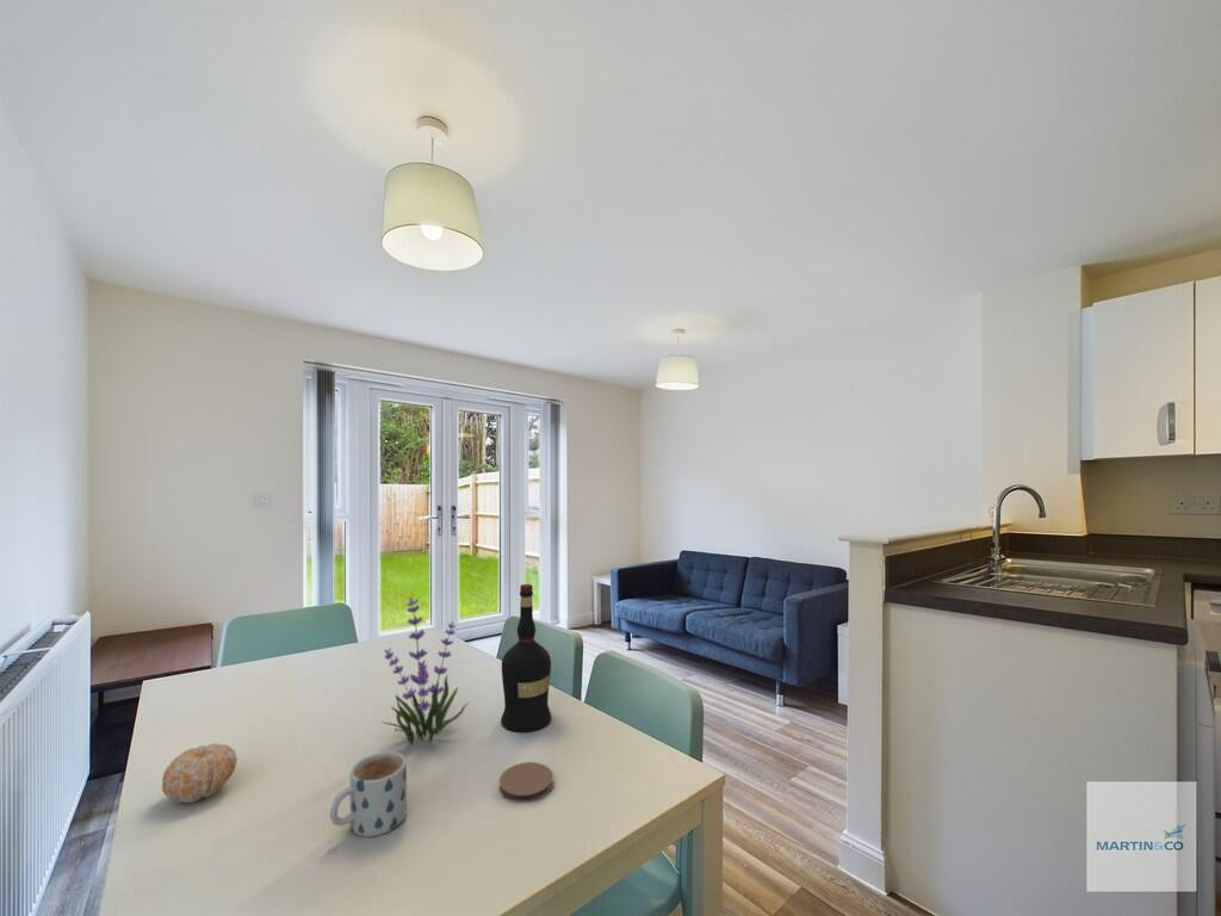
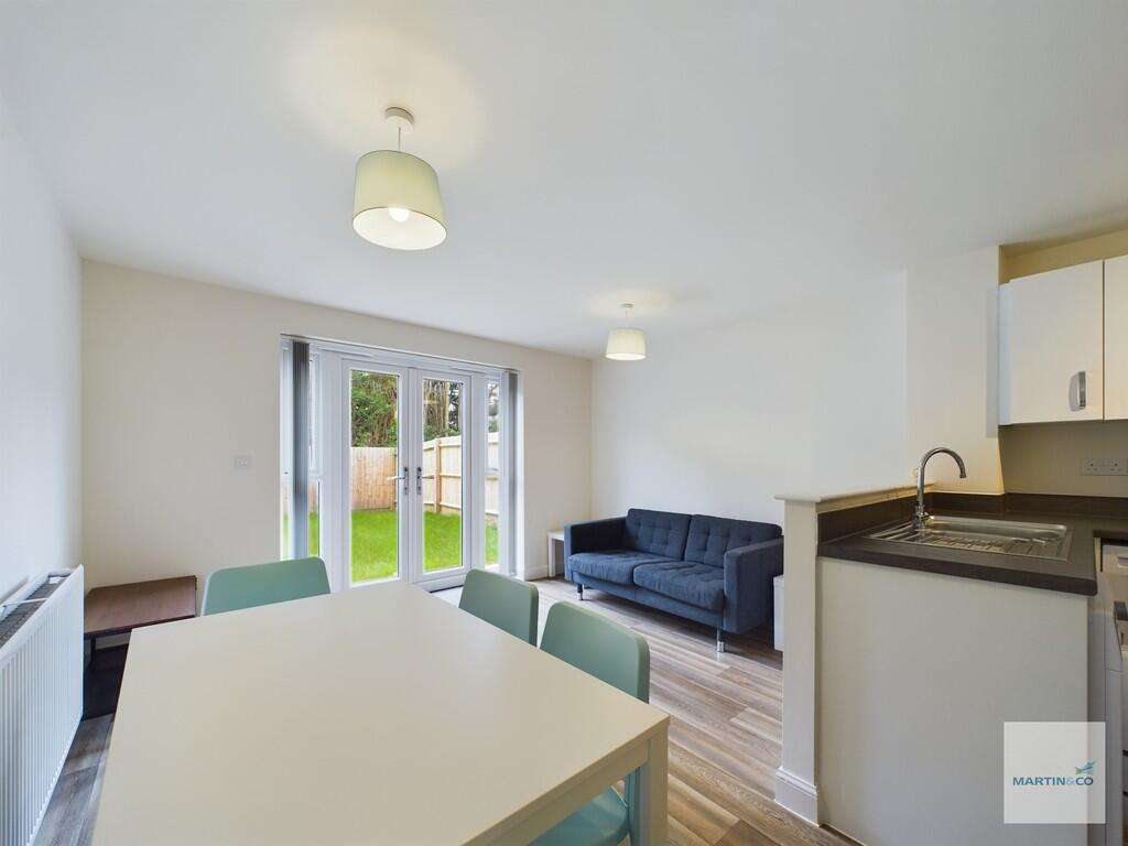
- plant (423, 670)
- coaster (526, 781)
- mug (368, 797)
- liquor (526, 652)
- fruit (200, 772)
